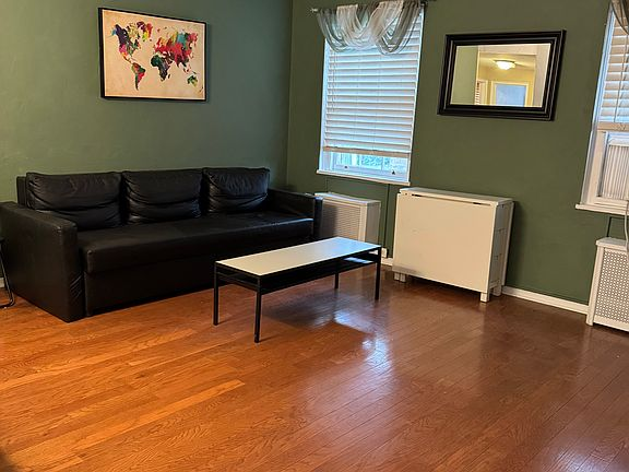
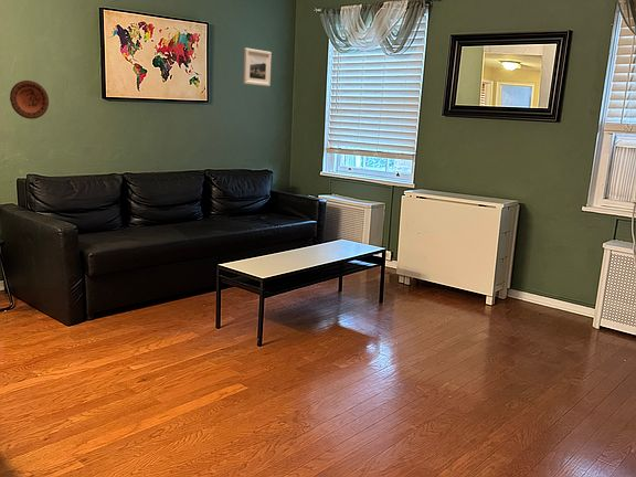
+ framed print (257, 67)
+ decorative plate (29, 99)
